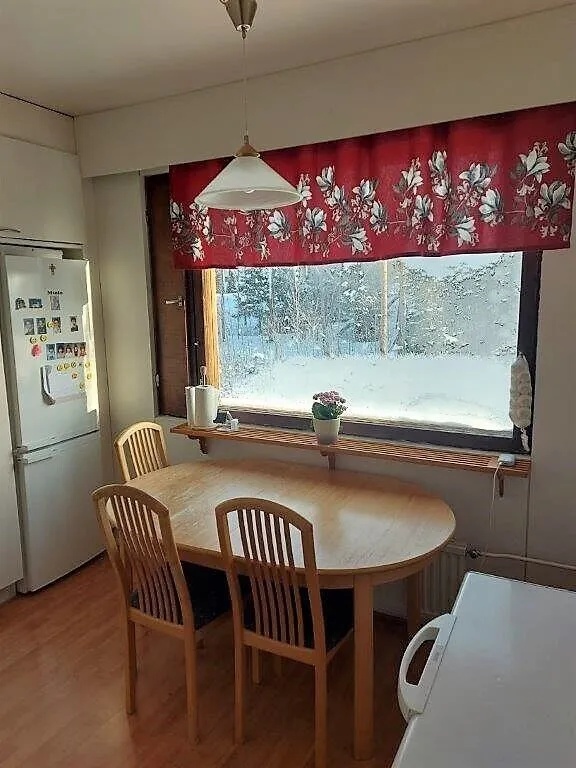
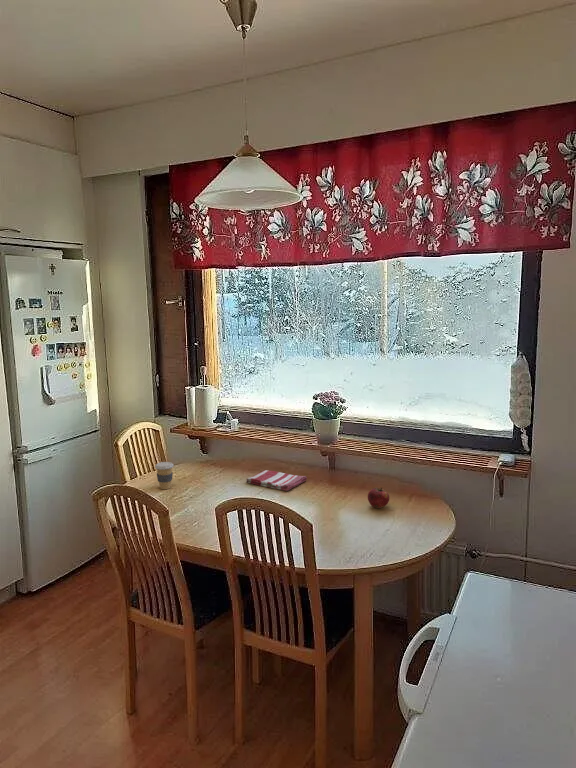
+ fruit (378, 497)
+ coffee cup (164, 475)
+ dish towel (276, 478)
